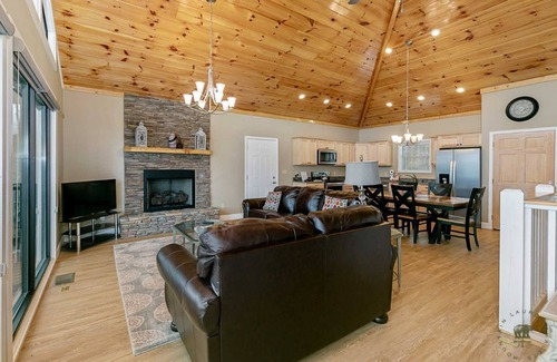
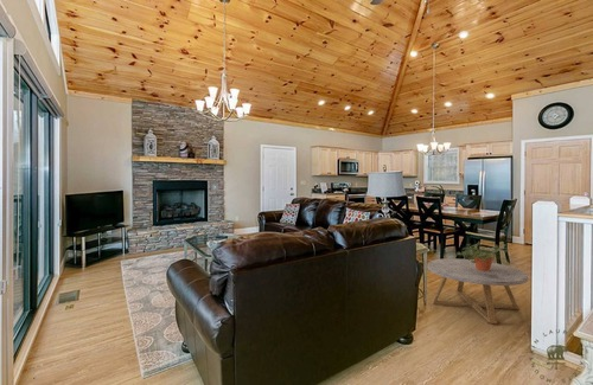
+ coffee table (473, 282)
+ potted plant (483, 257)
